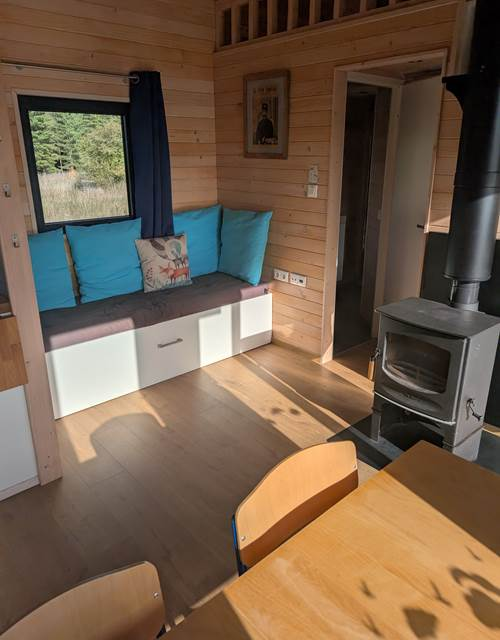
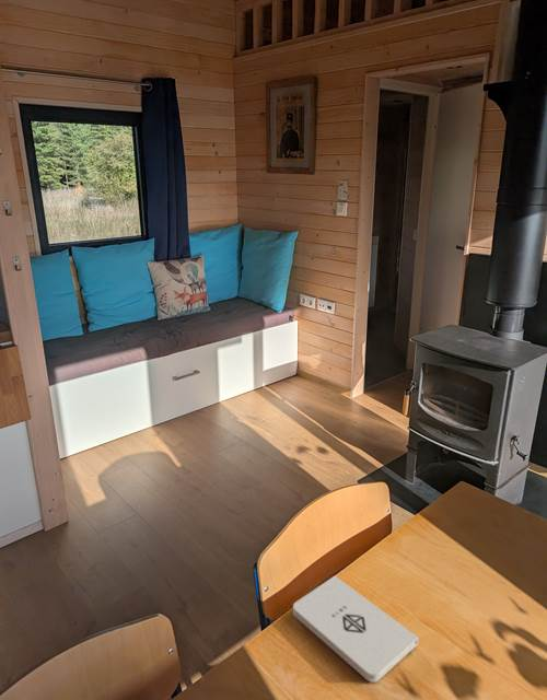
+ notepad (351, 623)
